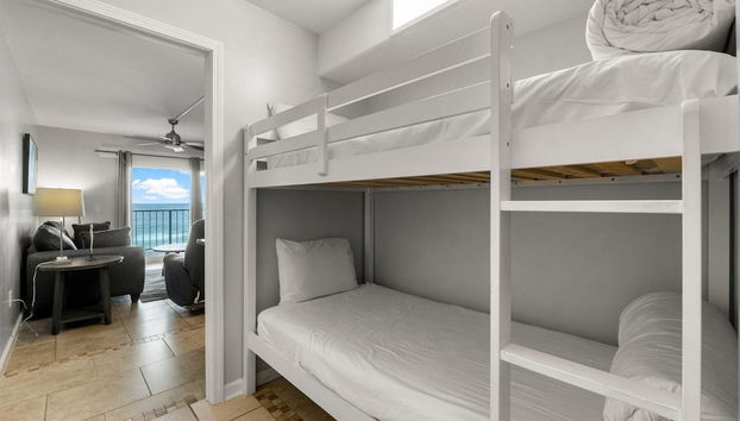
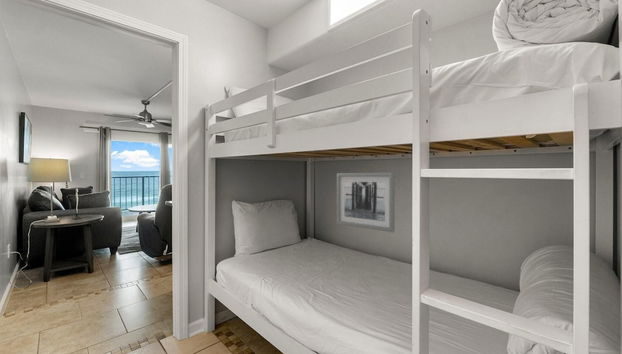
+ wall art (363, 200)
